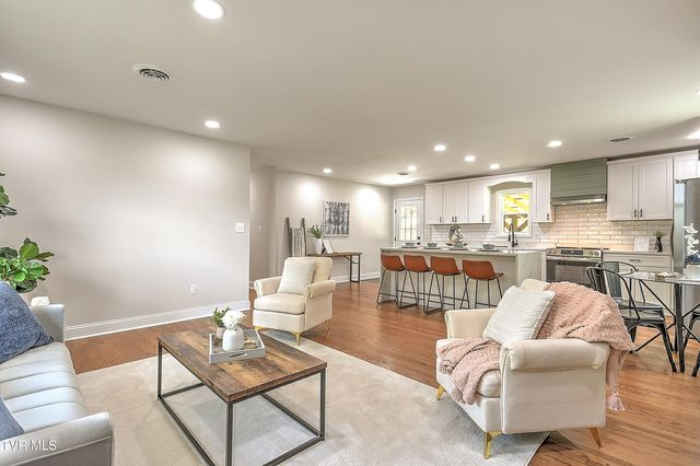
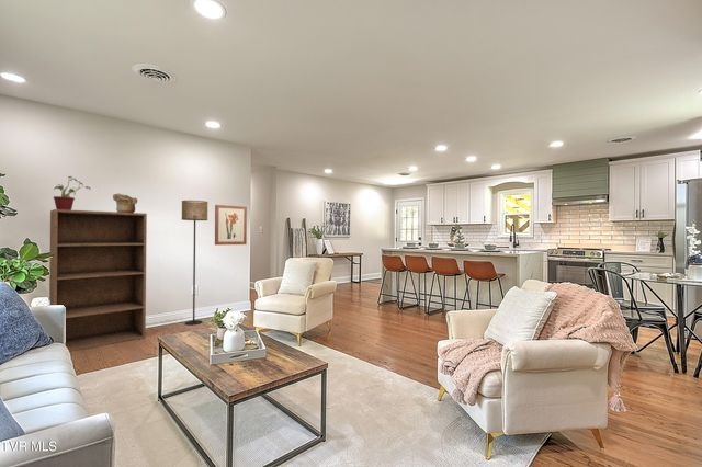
+ wall art (230, 225)
+ bookshelf (99, 276)
+ potted plant (71, 192)
+ ceramic vessel (127, 203)
+ floor lamp (194, 262)
